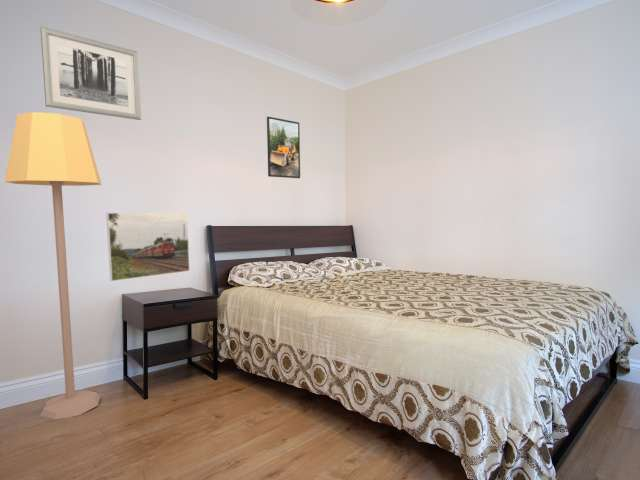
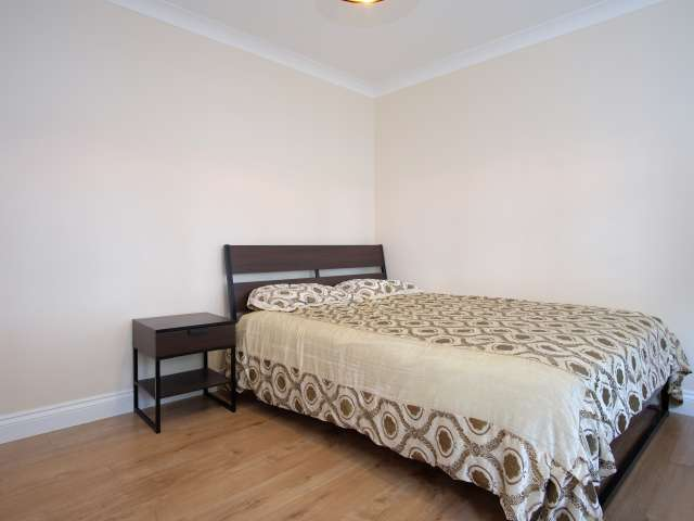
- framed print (151, 244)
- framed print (284, 148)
- wall art (94, 77)
- lamp (62, 266)
